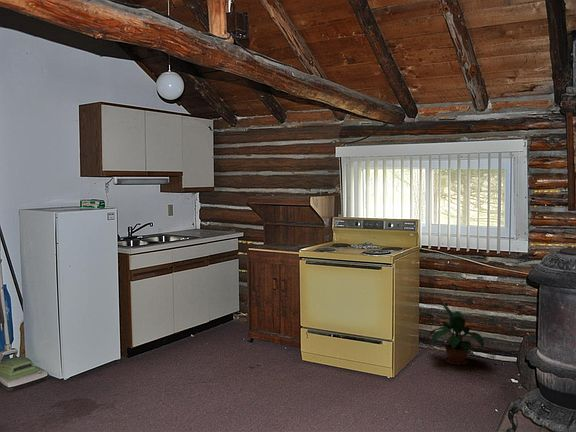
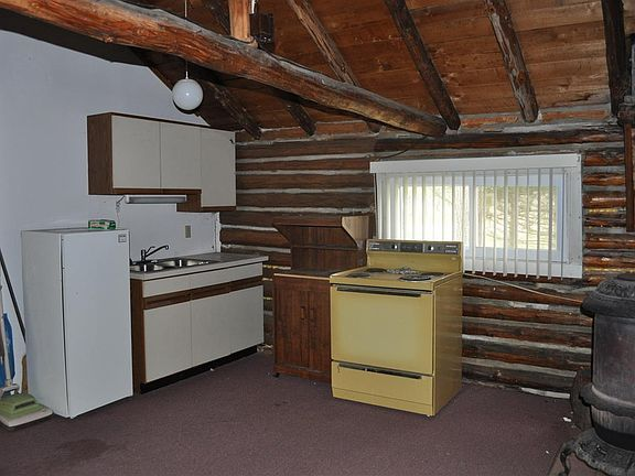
- potted plant (456, 331)
